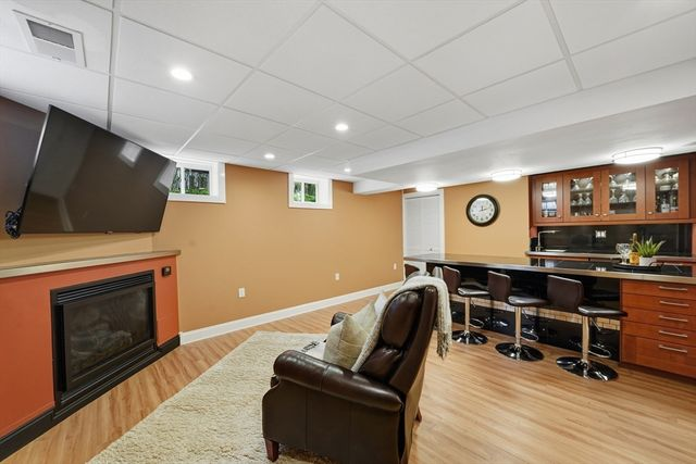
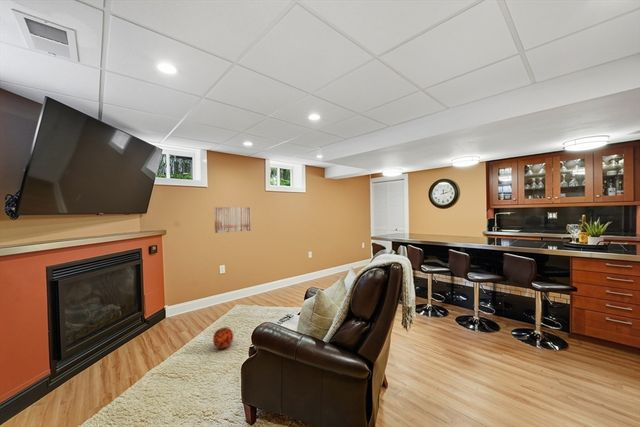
+ decorative ball (223, 337)
+ wall art (233, 219)
